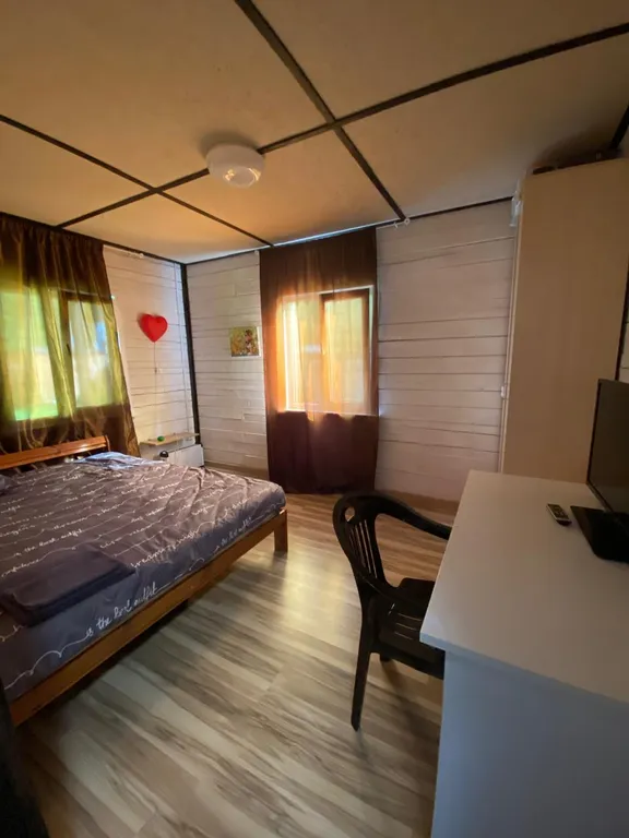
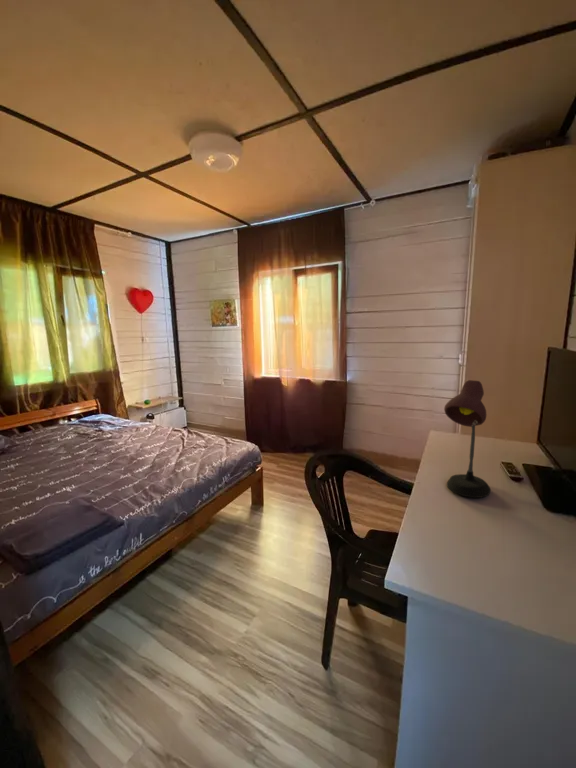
+ desk lamp (471, 438)
